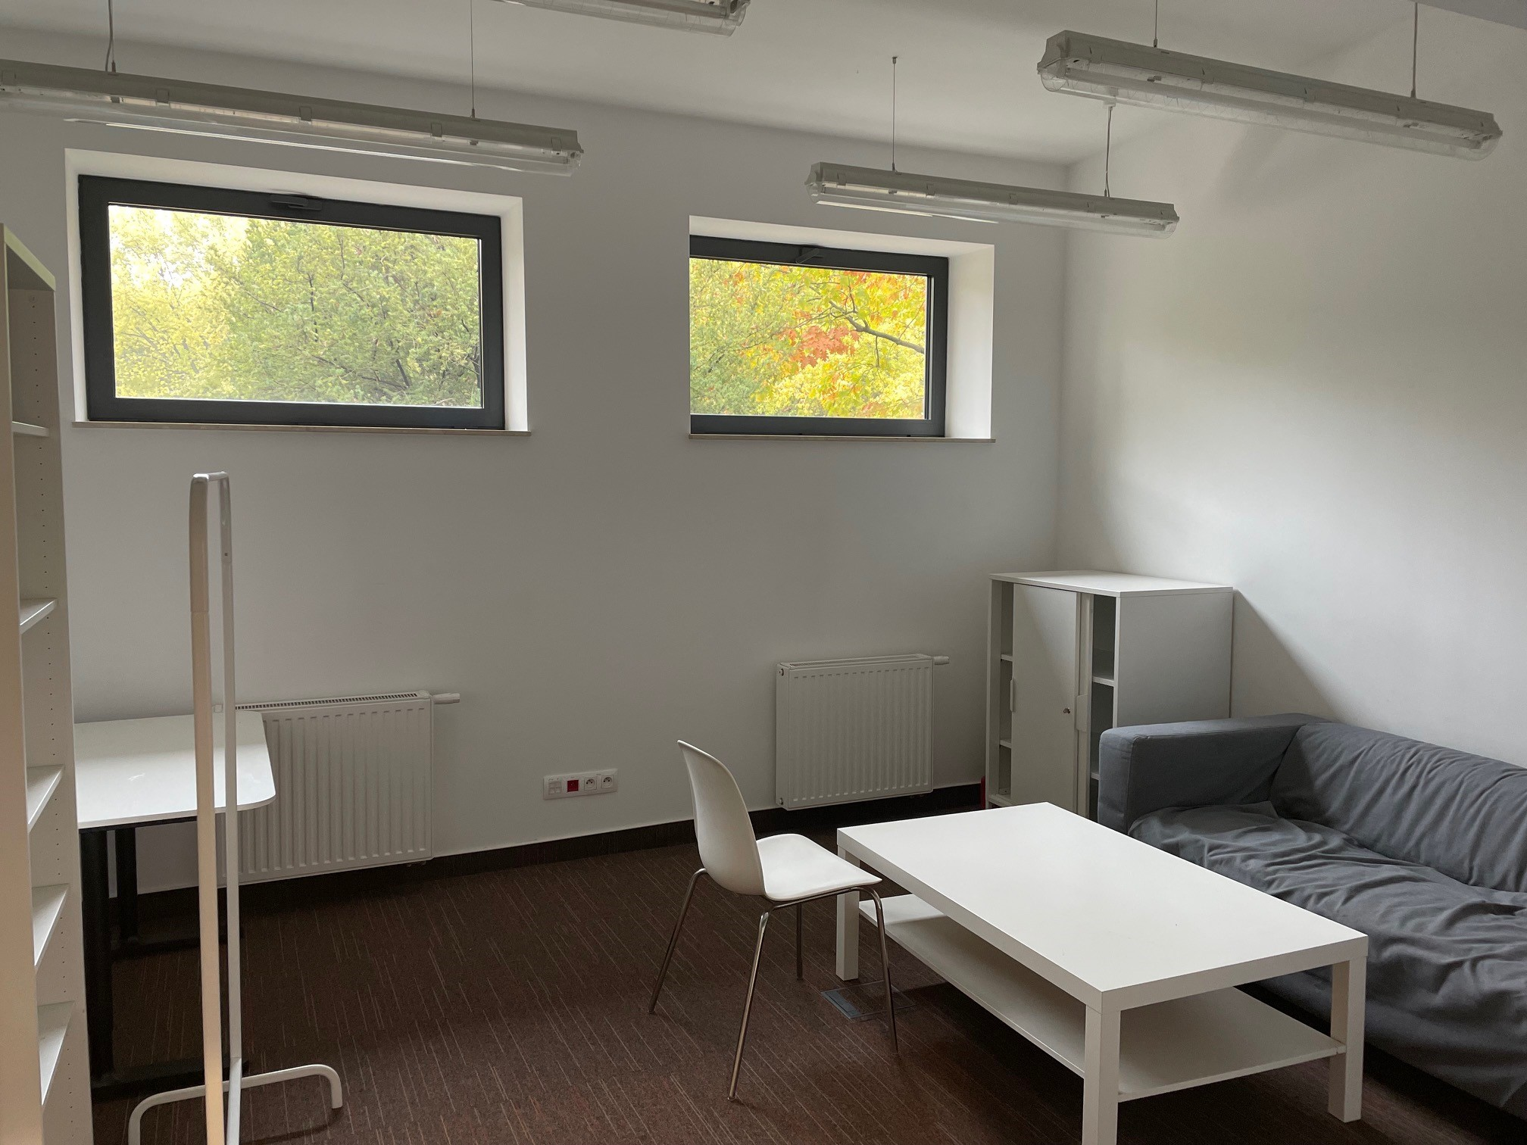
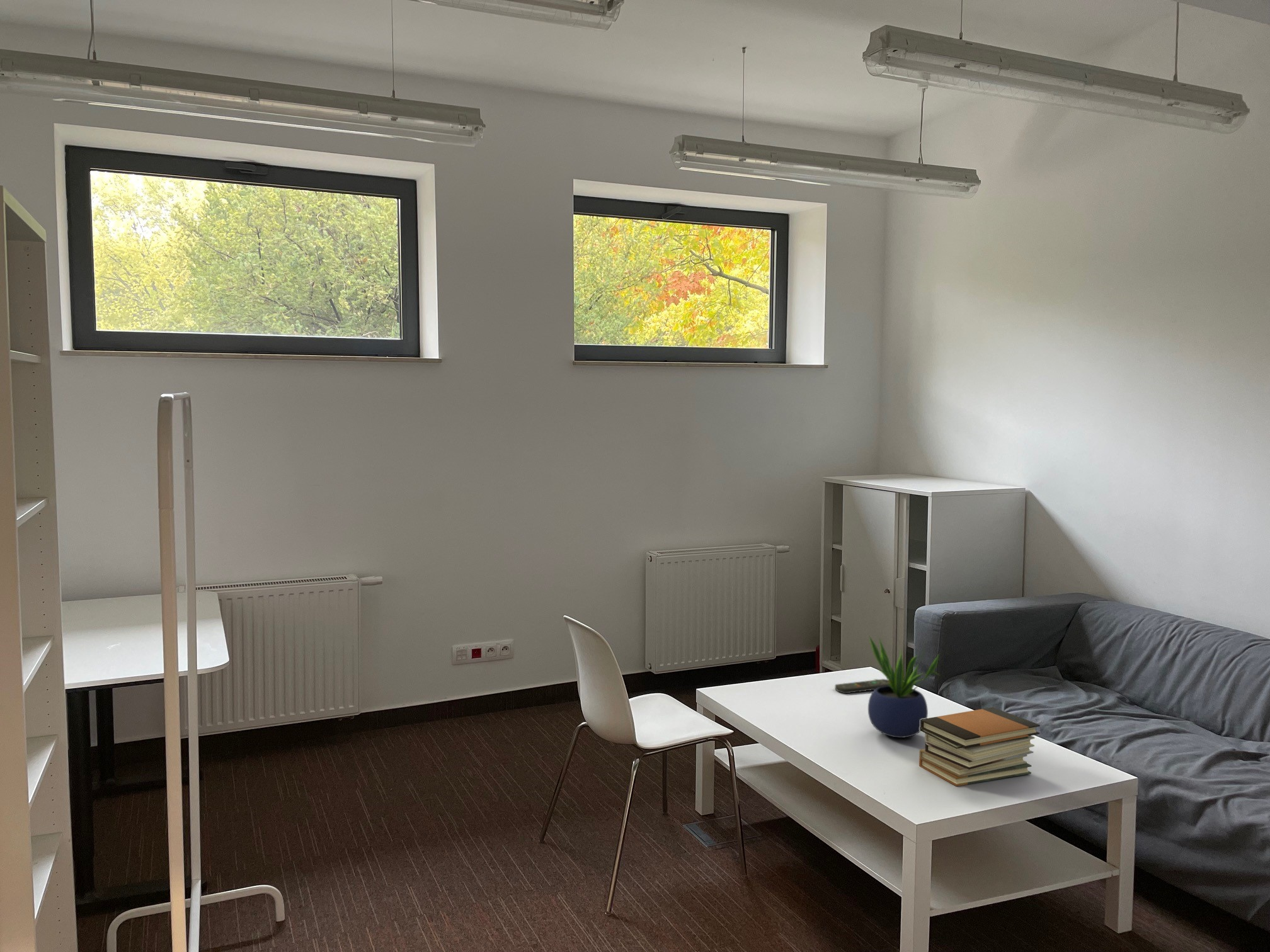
+ book stack (978, 745)
+ potted plant (899, 686)
+ remote control (864, 686)
